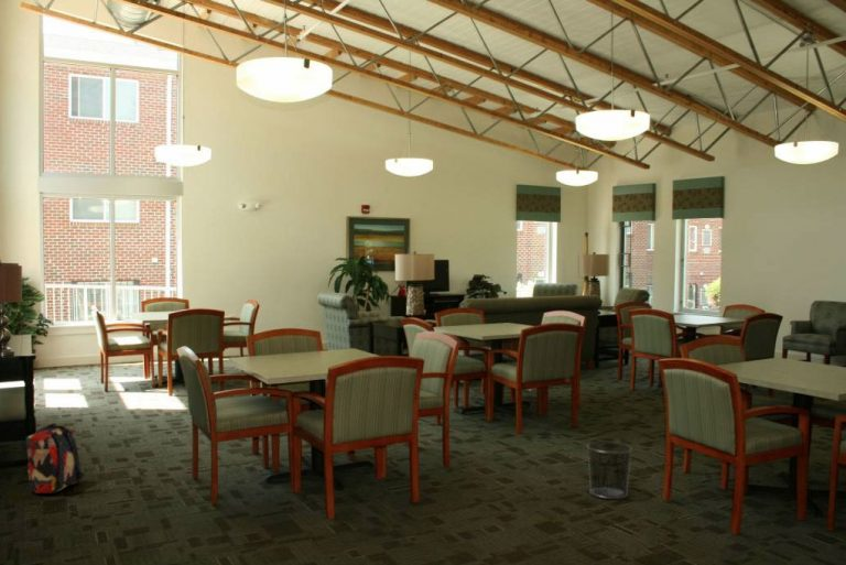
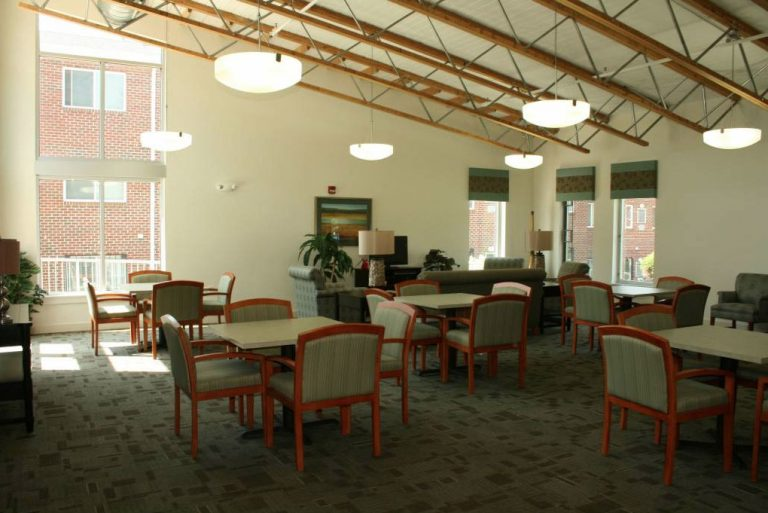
- waste bin (608, 468)
- backpack (55, 455)
